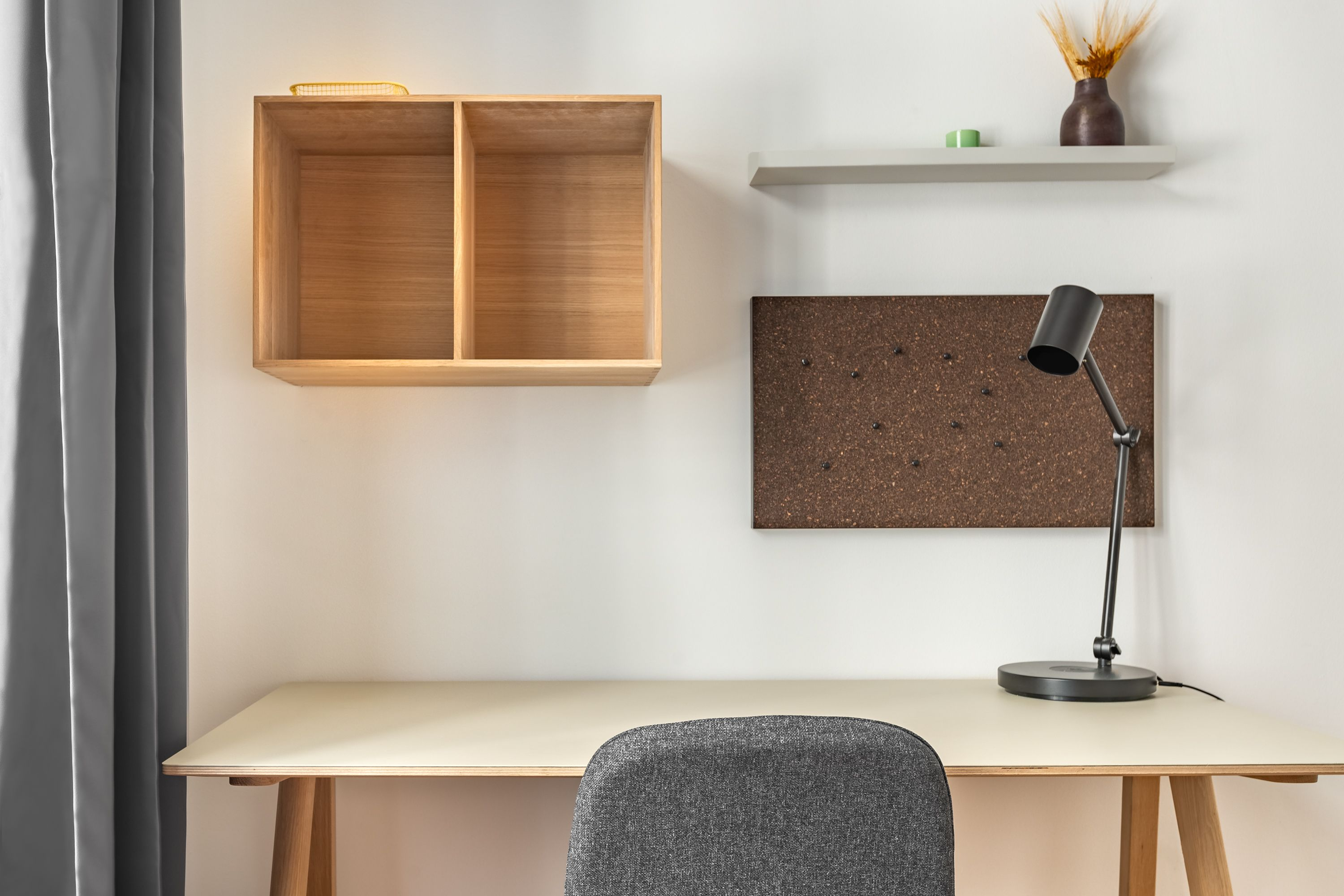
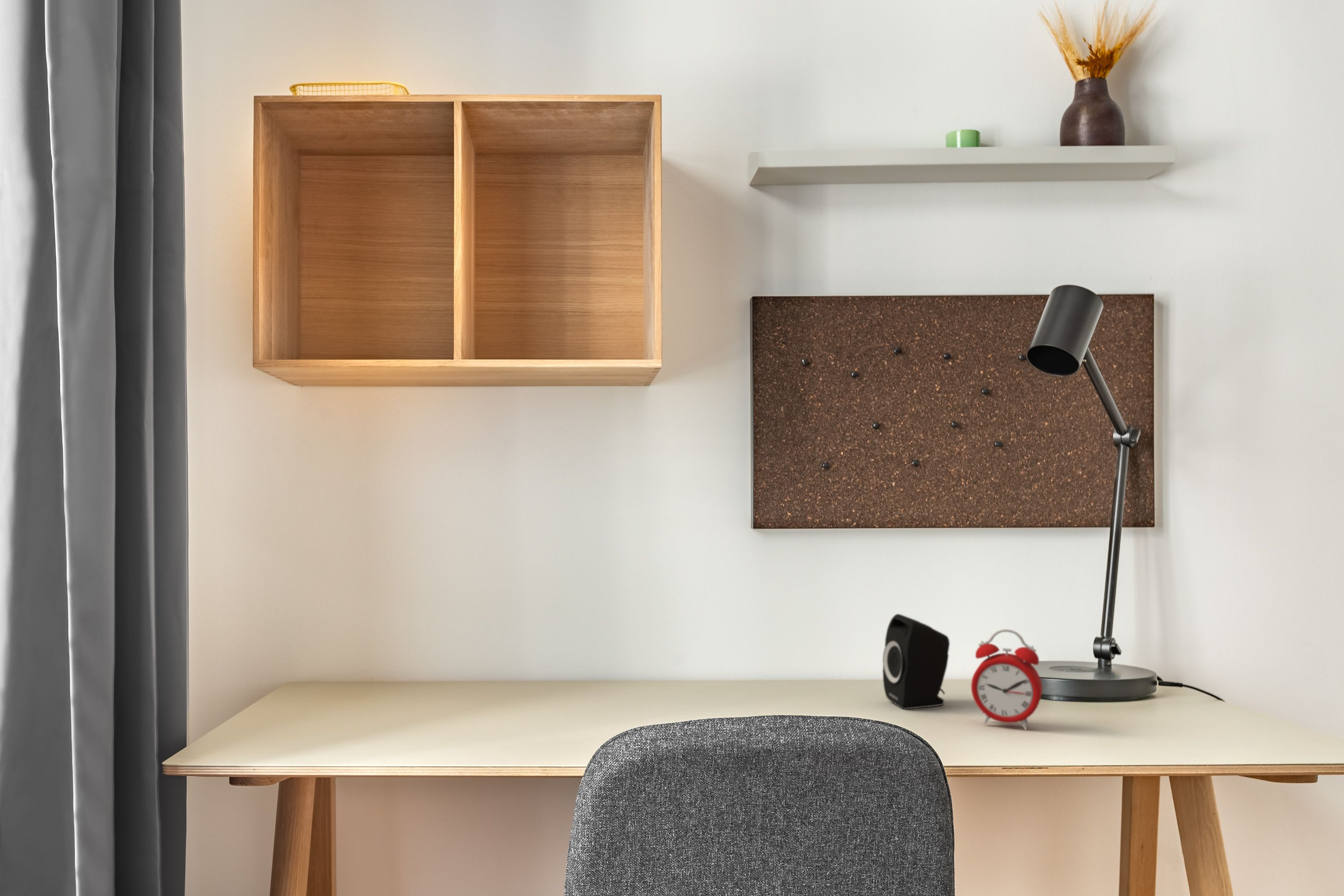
+ alarm clock (1006, 677)
+ speaker (920, 659)
